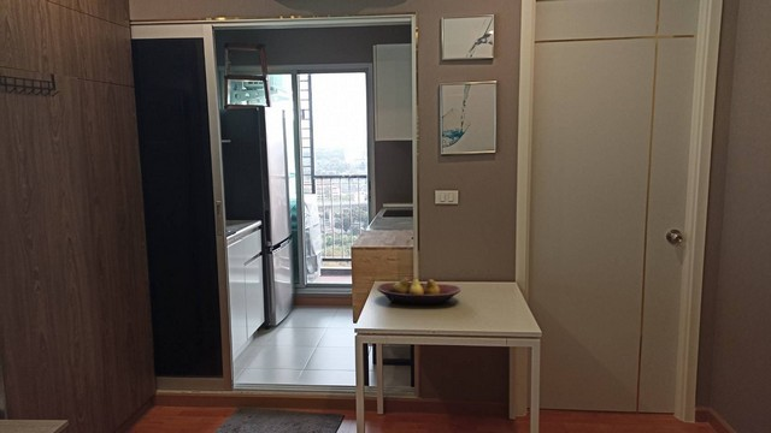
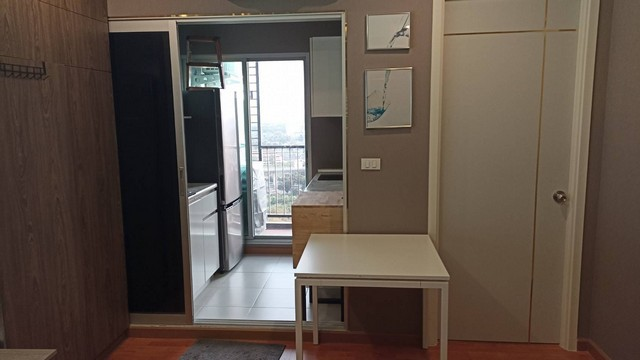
- fruit bowl (418, 289)
